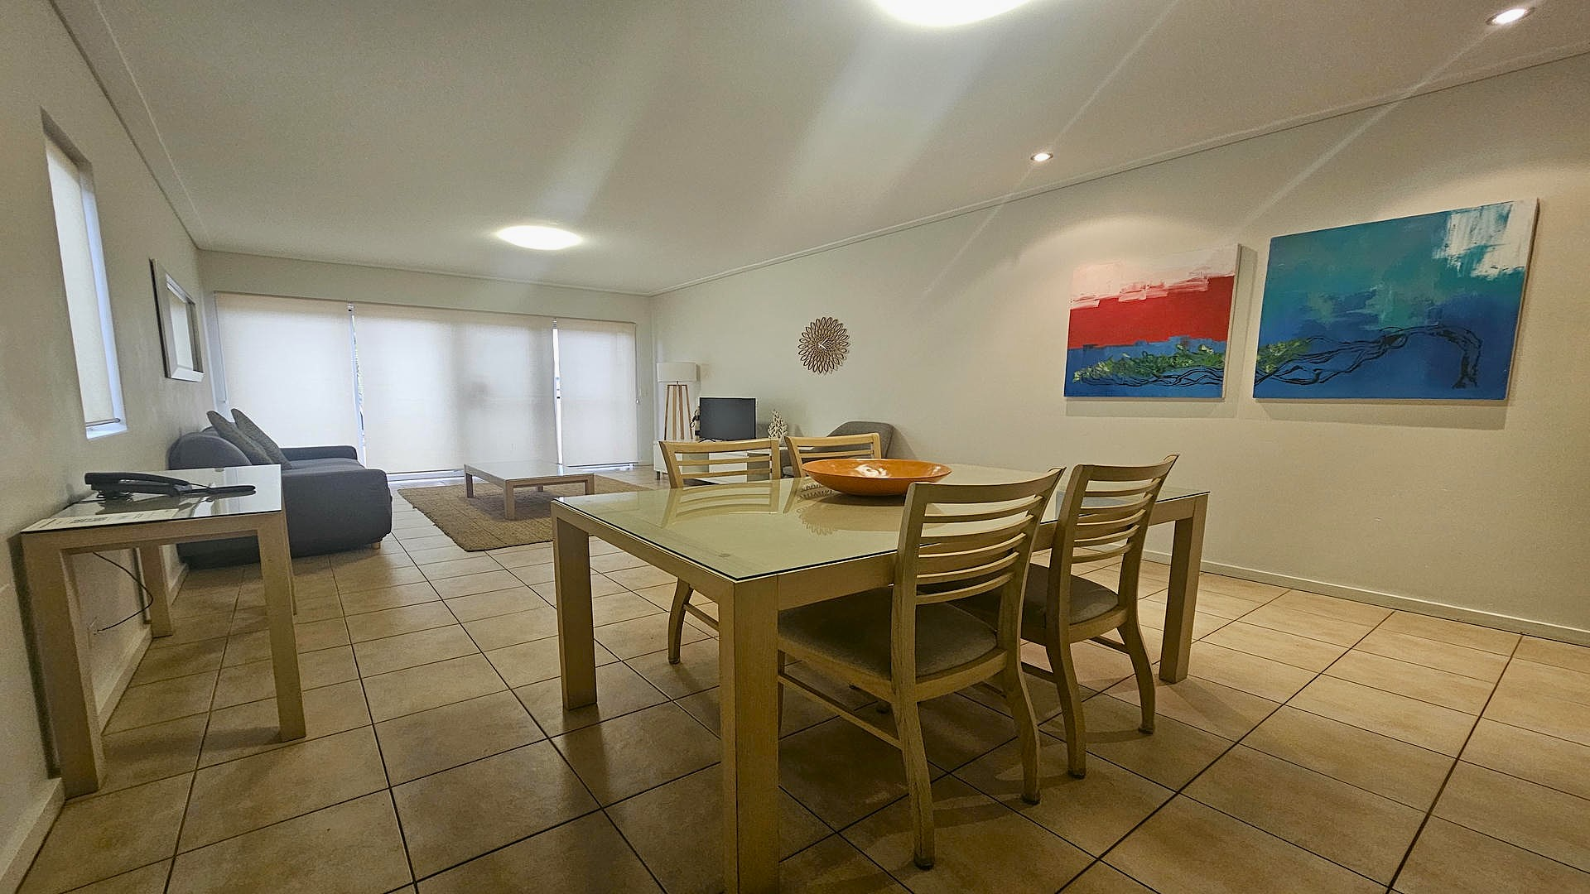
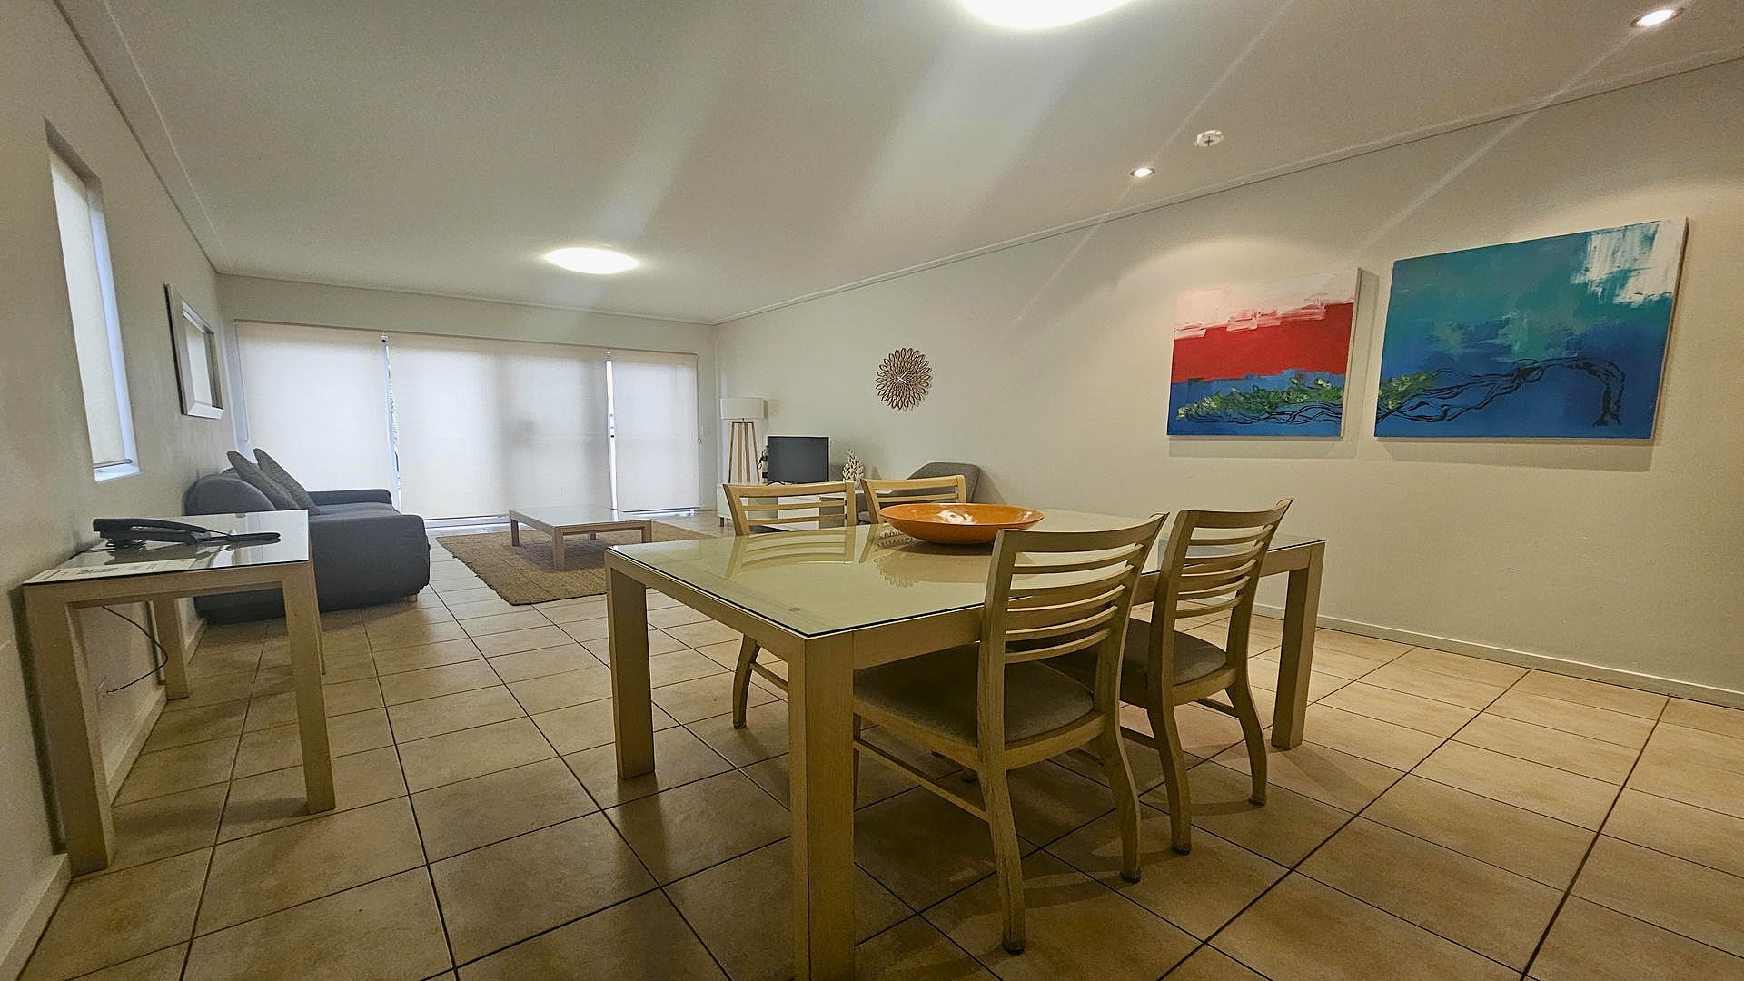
+ smoke detector (1207, 138)
